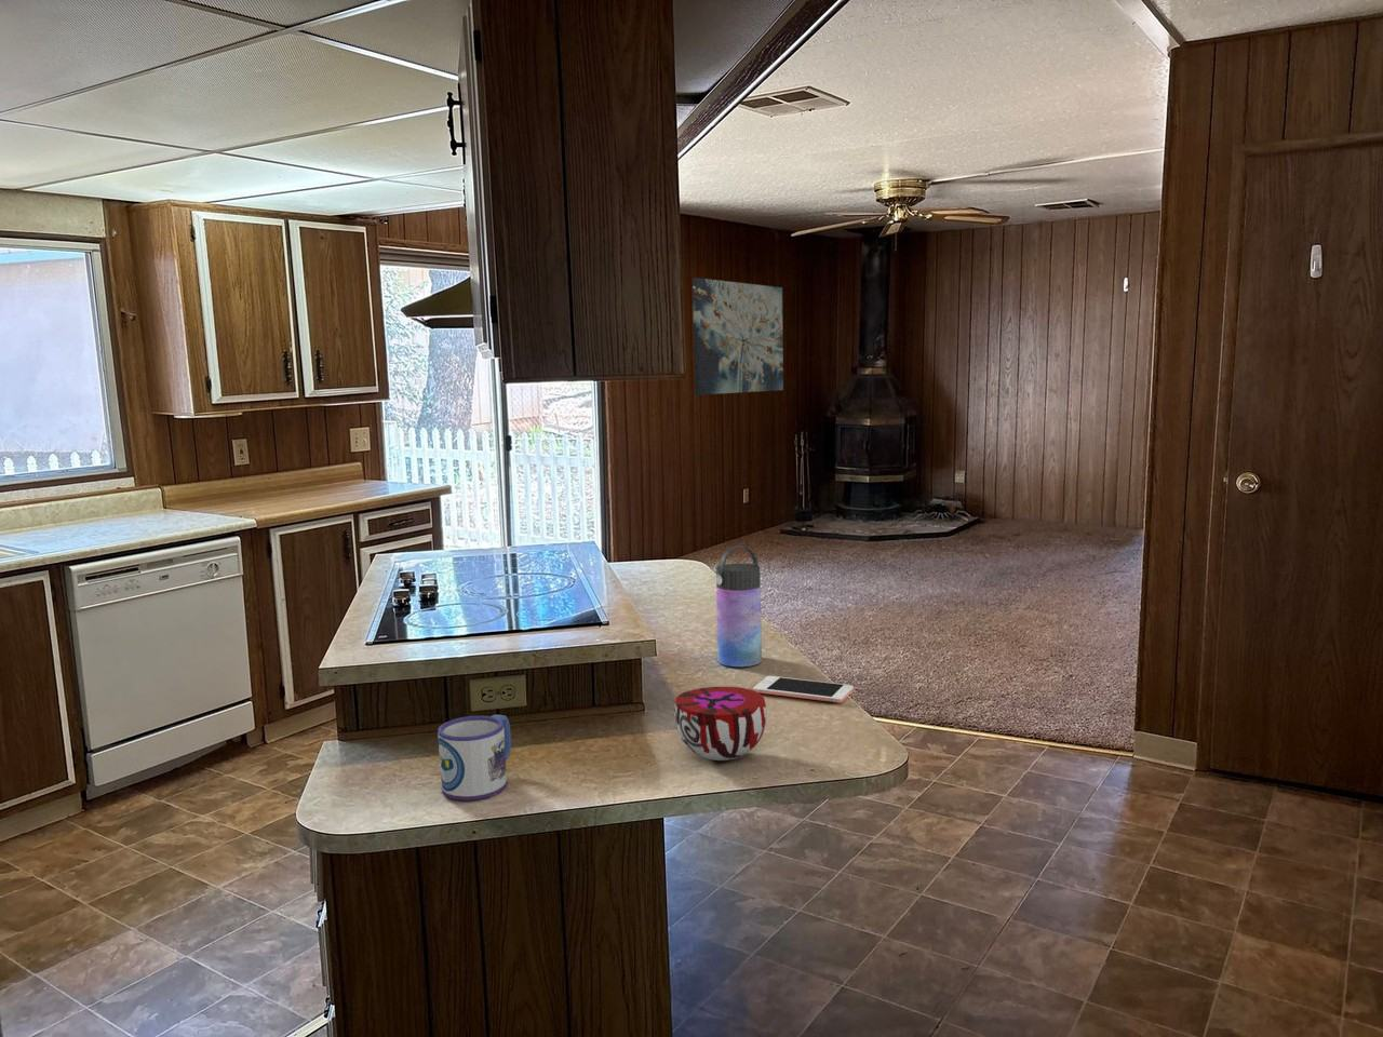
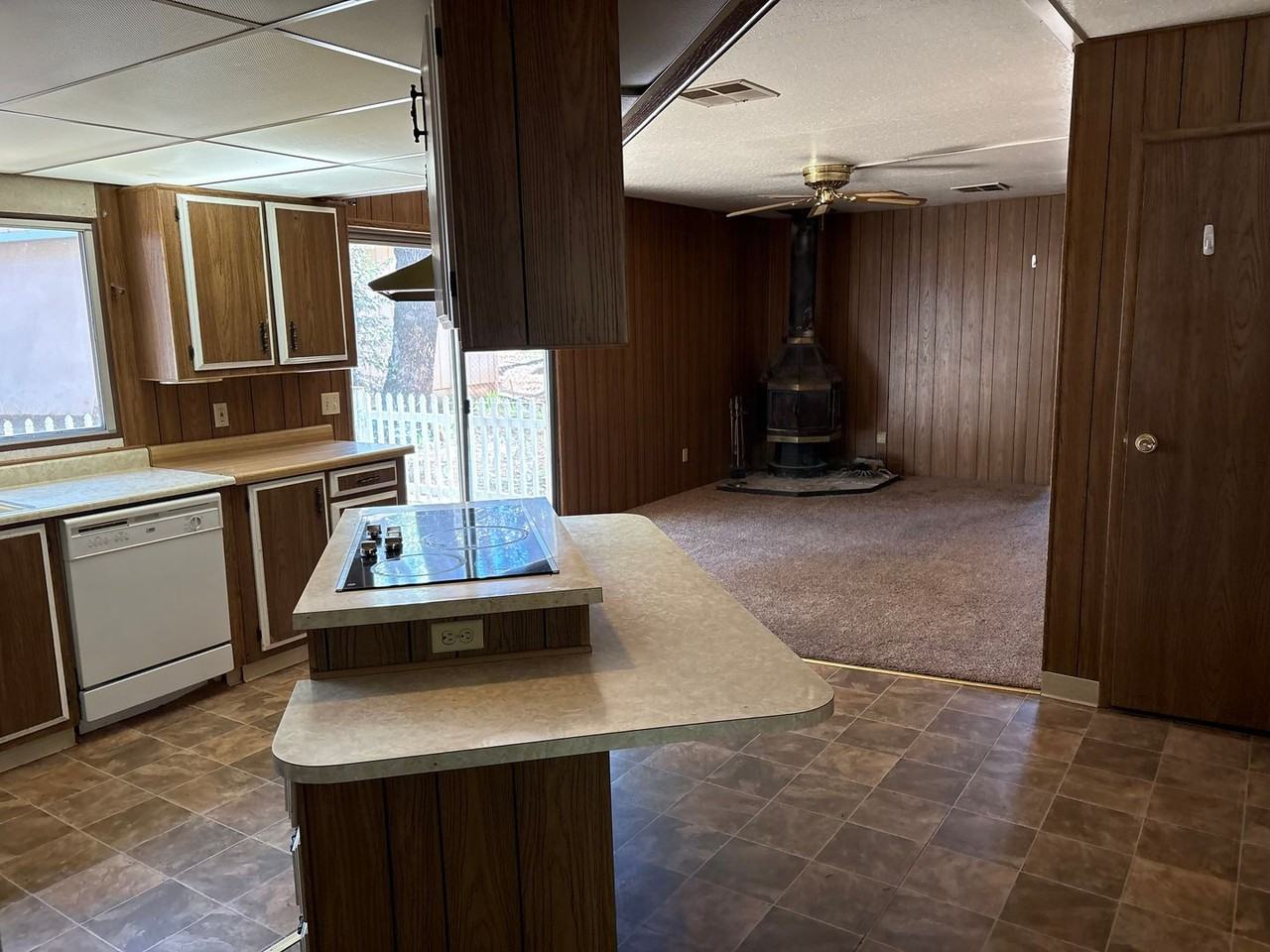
- decorative bowl (720, 727)
- water bottle (738, 602)
- wall art (741, 338)
- cell phone (803, 688)
- mug (480, 752)
